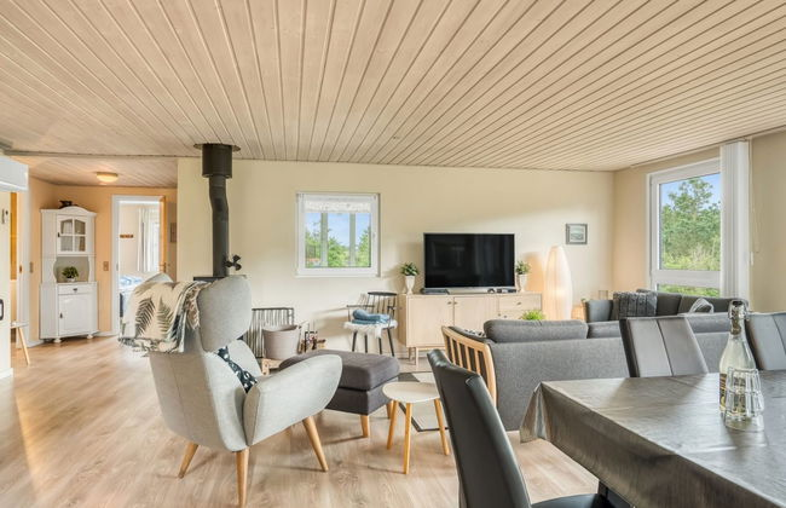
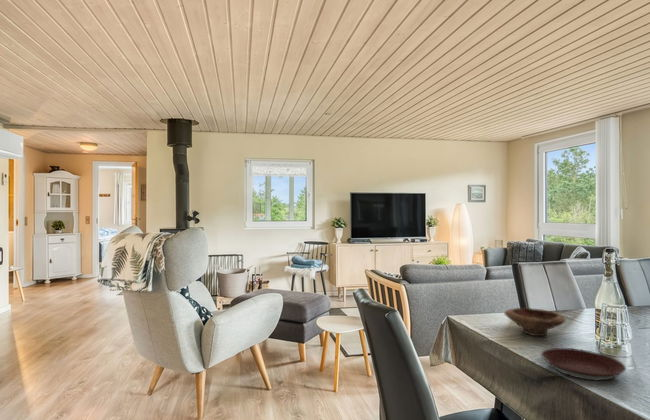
+ bowl (534, 322)
+ plate (581, 364)
